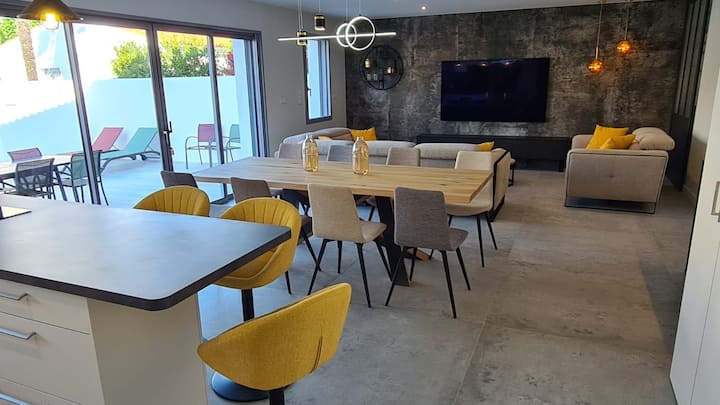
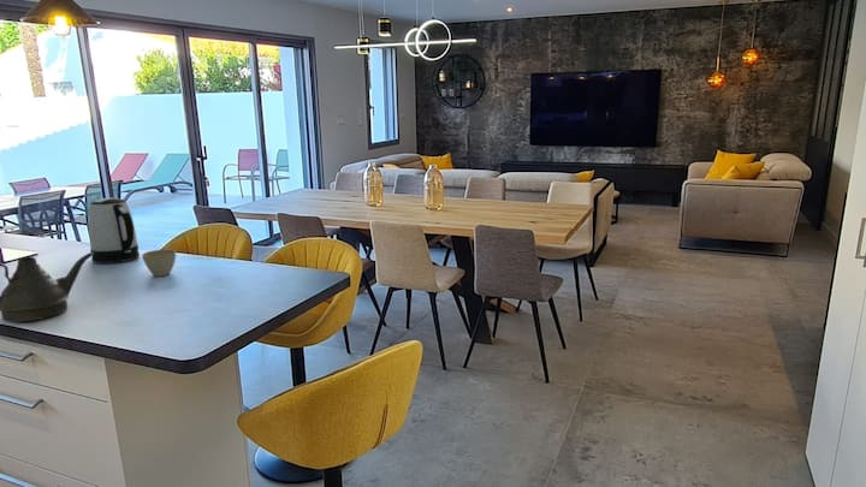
+ flower pot (160, 263)
+ kettle (114, 228)
+ teapot (45, 284)
